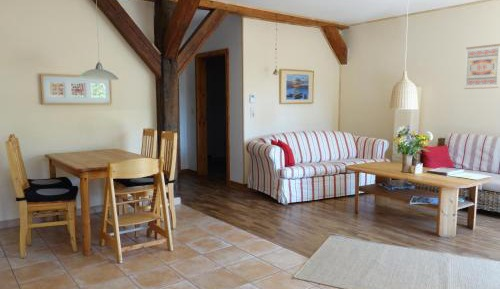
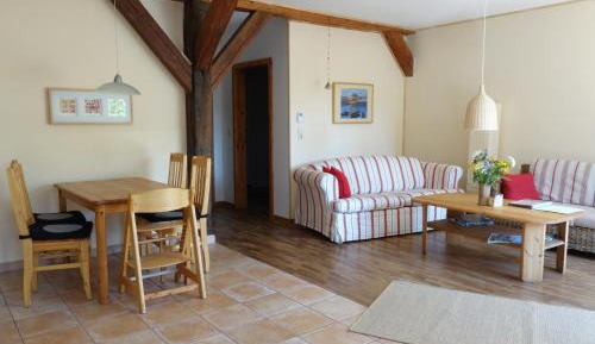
- wall art (481, 67)
